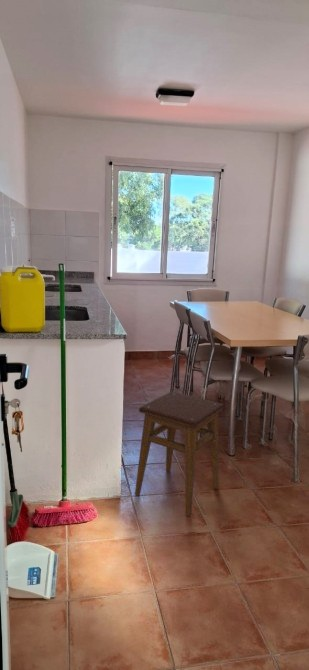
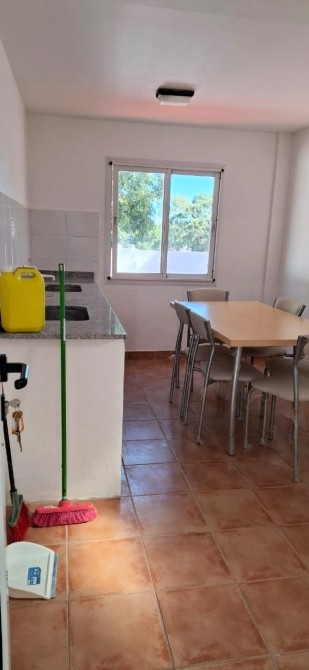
- stool (179, 449)
